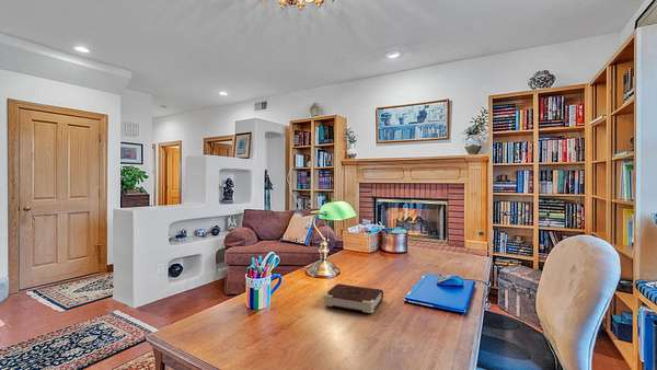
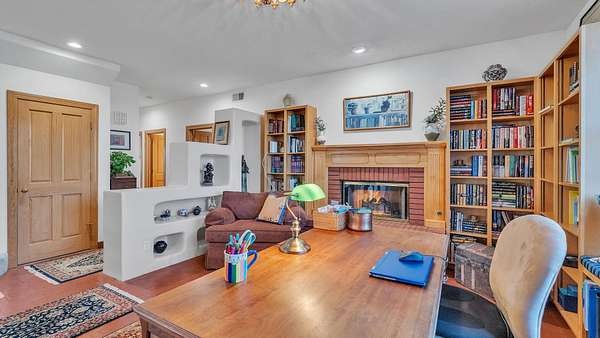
- book (354, 296)
